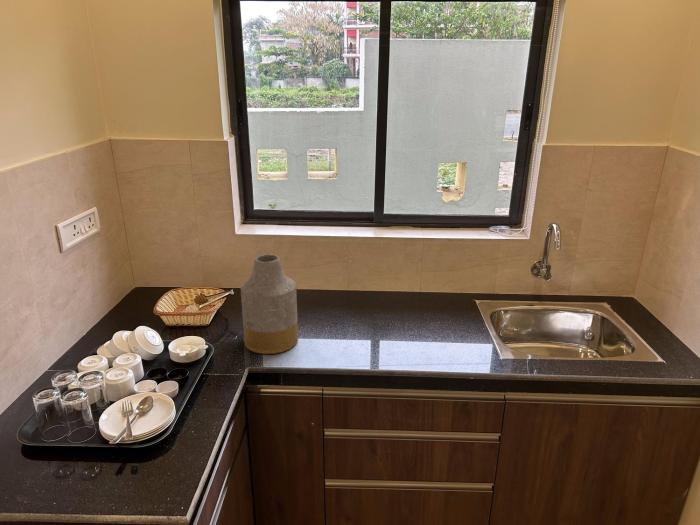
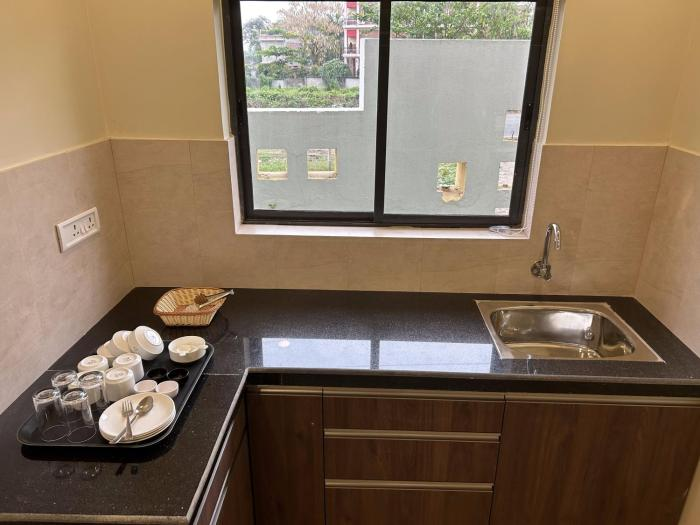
- vase (269, 300)
